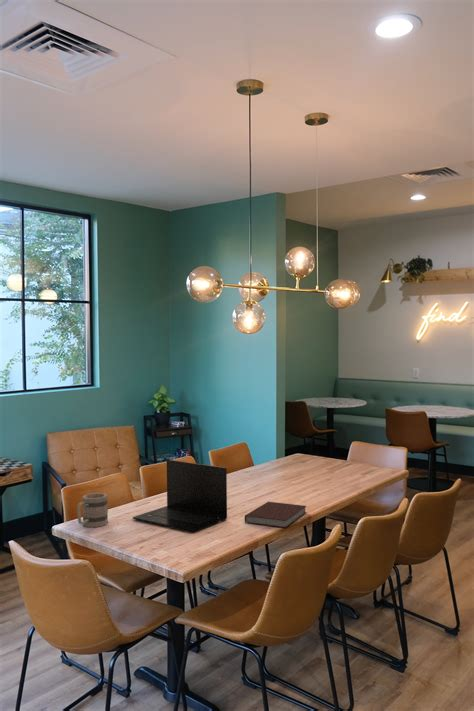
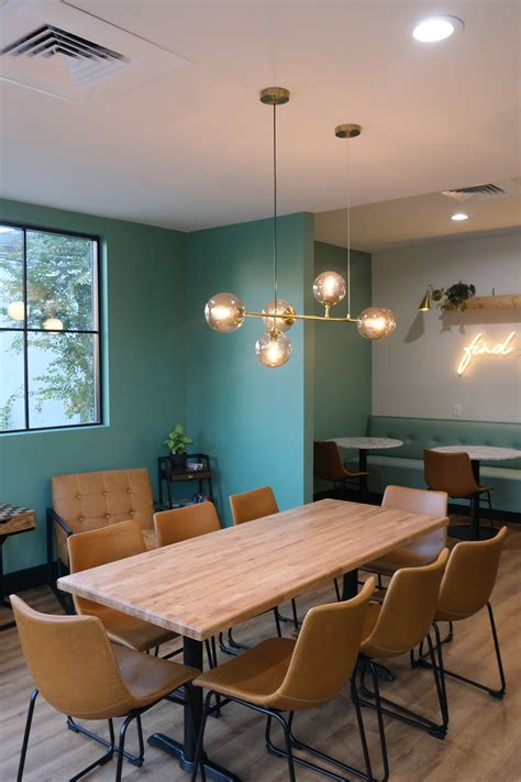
- laptop (179, 493)
- notebook (276, 513)
- mug (91, 511)
